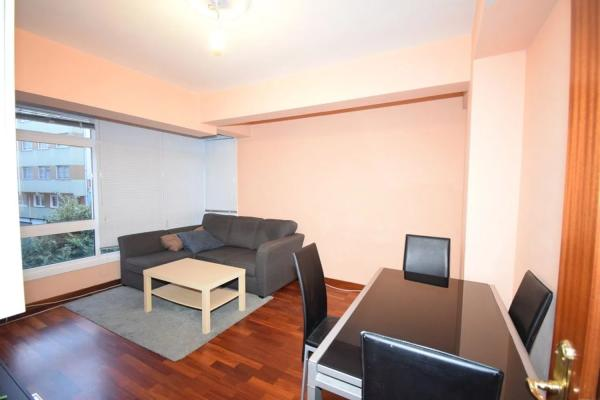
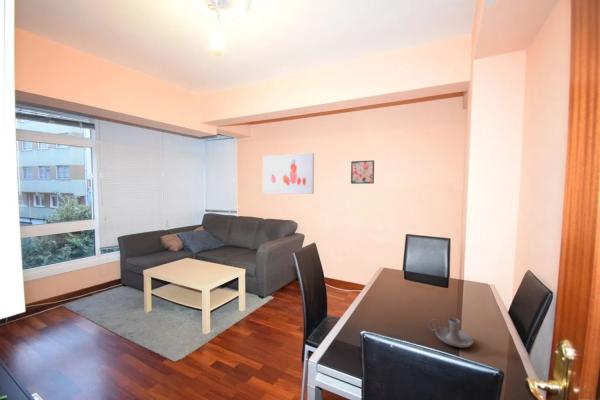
+ wall art (362, 172)
+ wall art (287, 174)
+ candle holder (449, 329)
